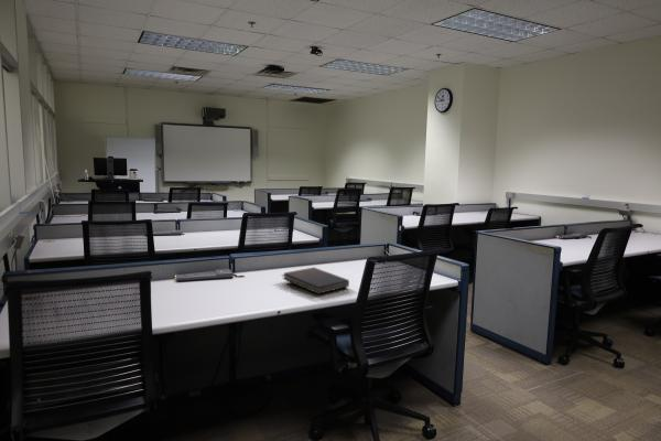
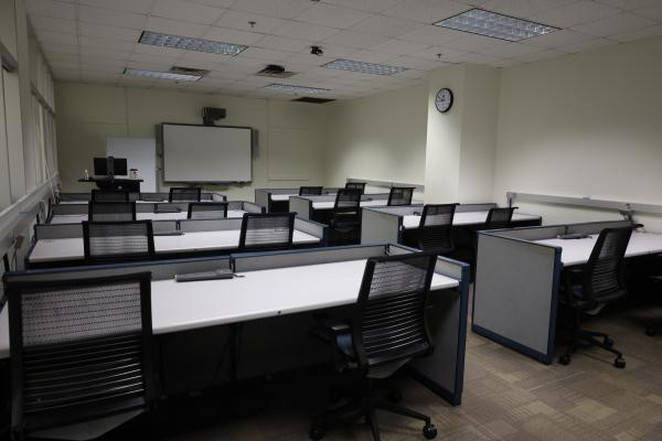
- book (314, 279)
